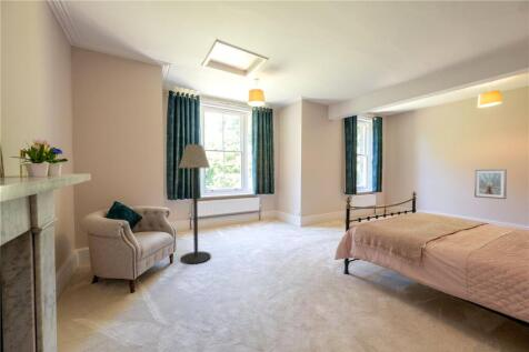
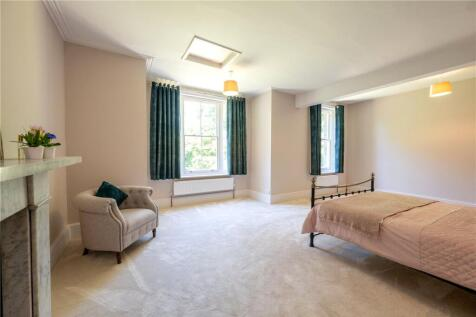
- floor lamp (194, 201)
- picture frame (489, 183)
